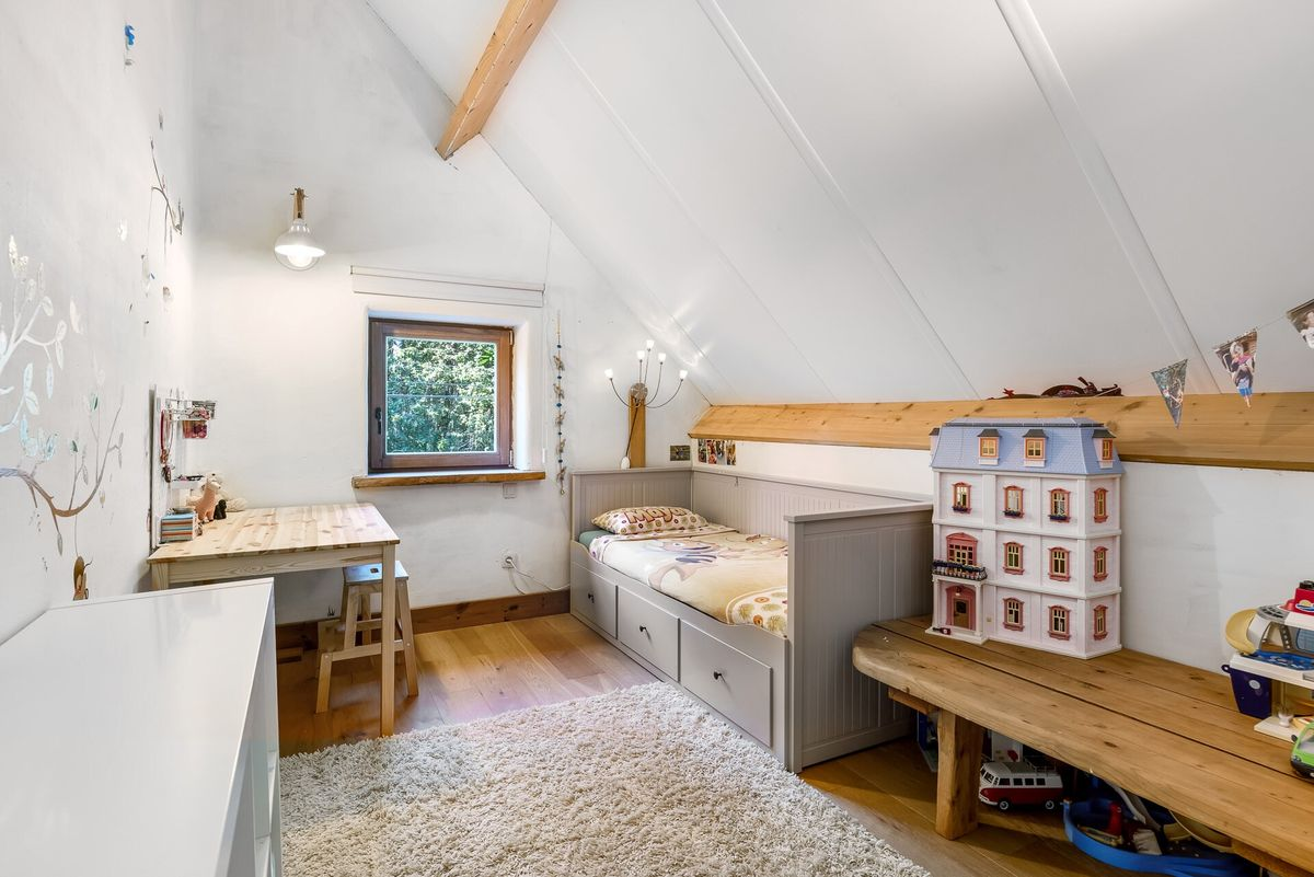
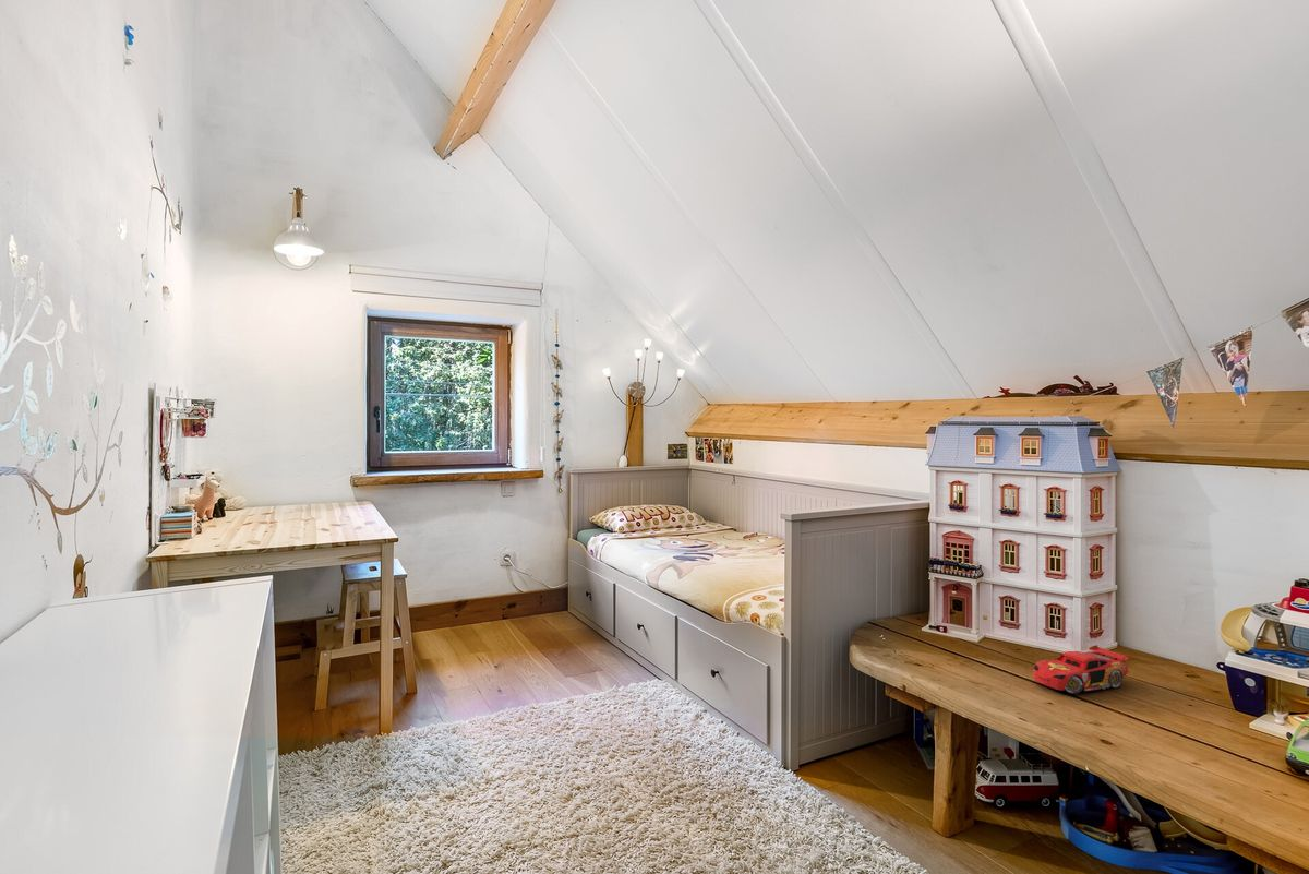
+ toy car (1080, 669)
